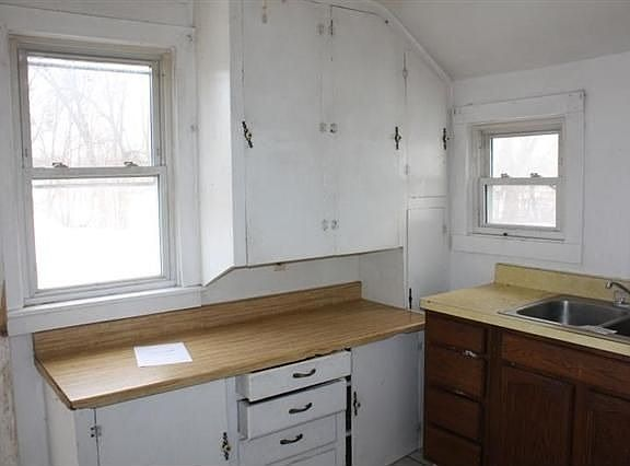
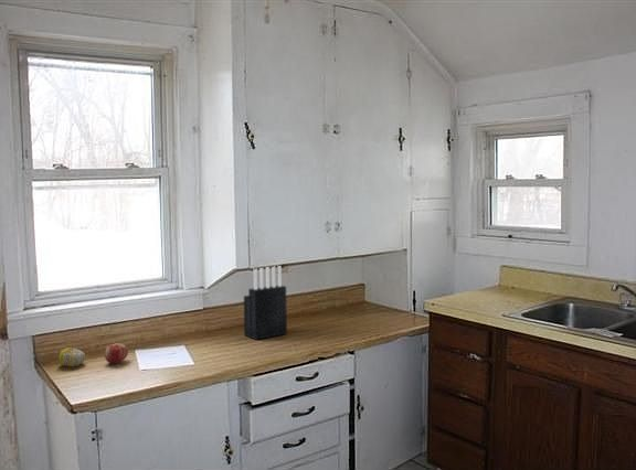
+ knife block (264, 298)
+ fruit (72, 356)
+ fruit (116, 353)
